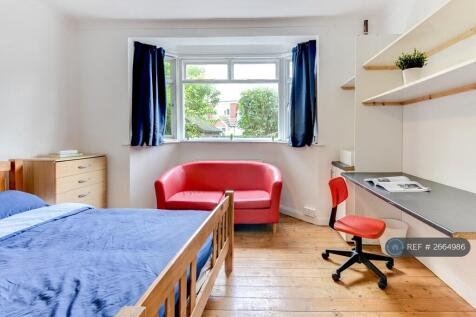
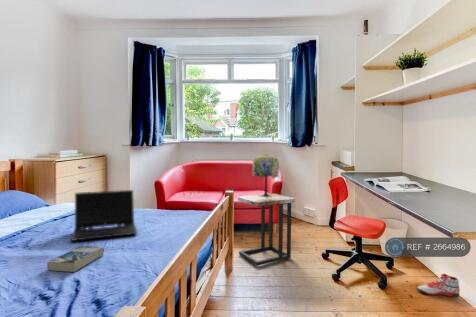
+ sneaker (437, 283)
+ side table (264, 227)
+ table lamp (265, 174)
+ book (77, 257)
+ laptop computer (105, 213)
